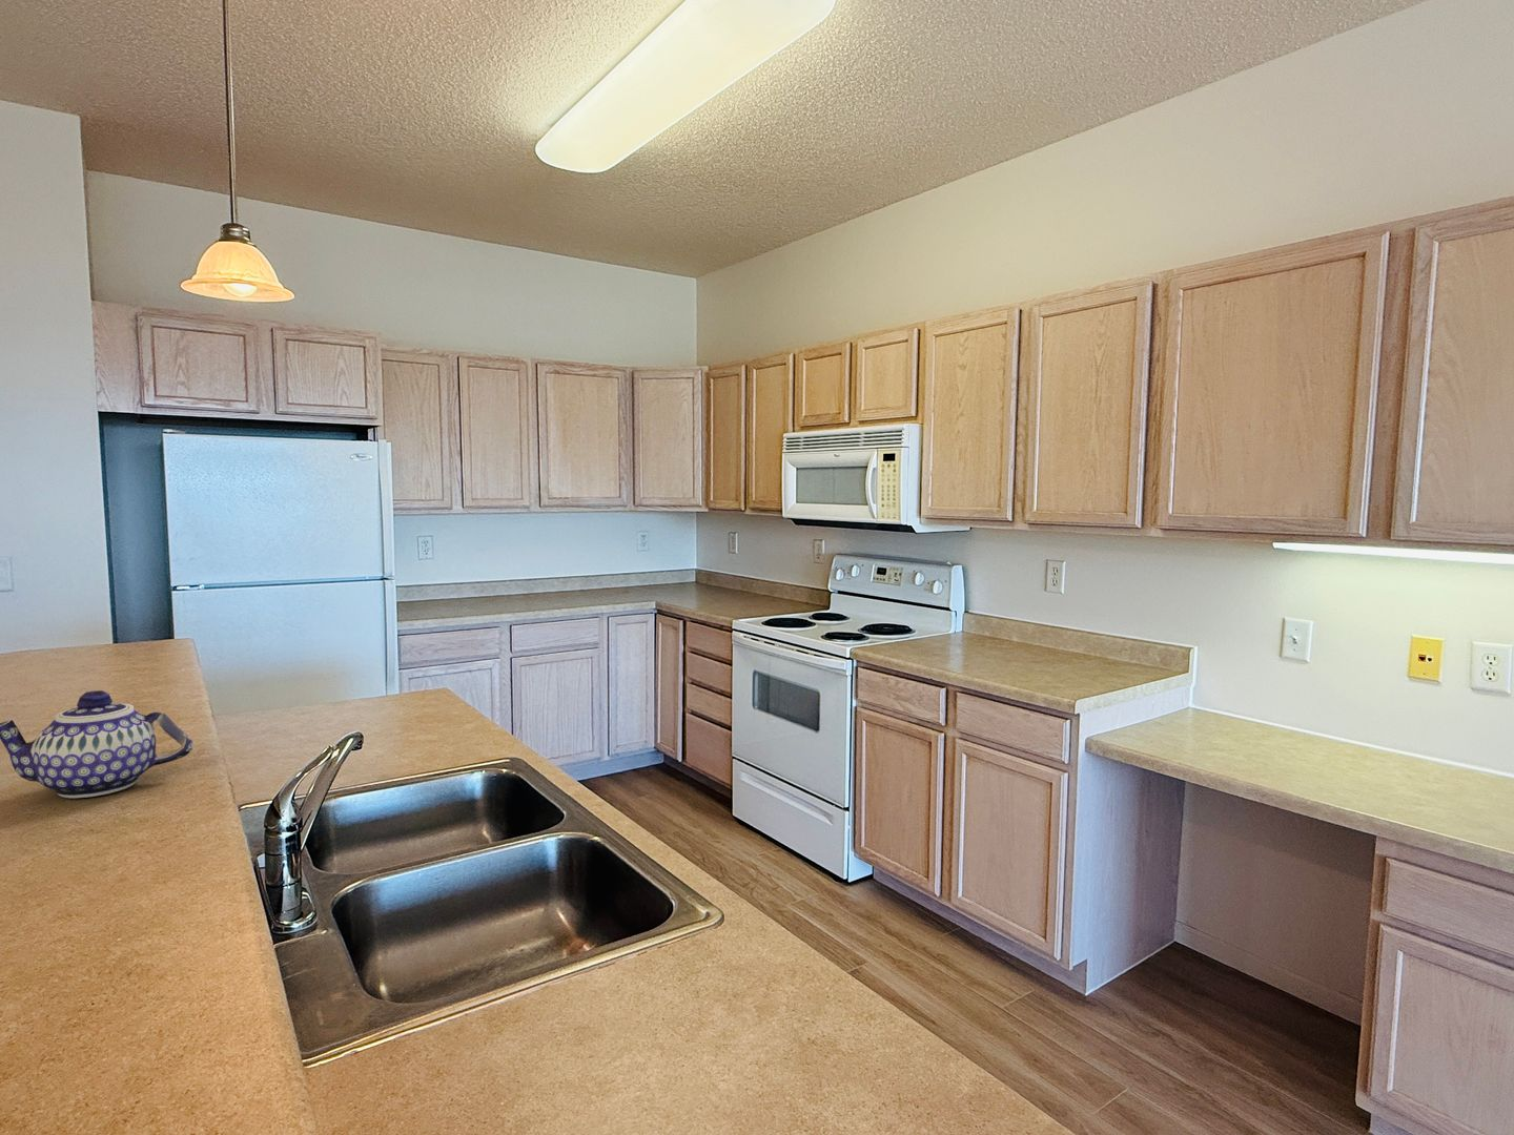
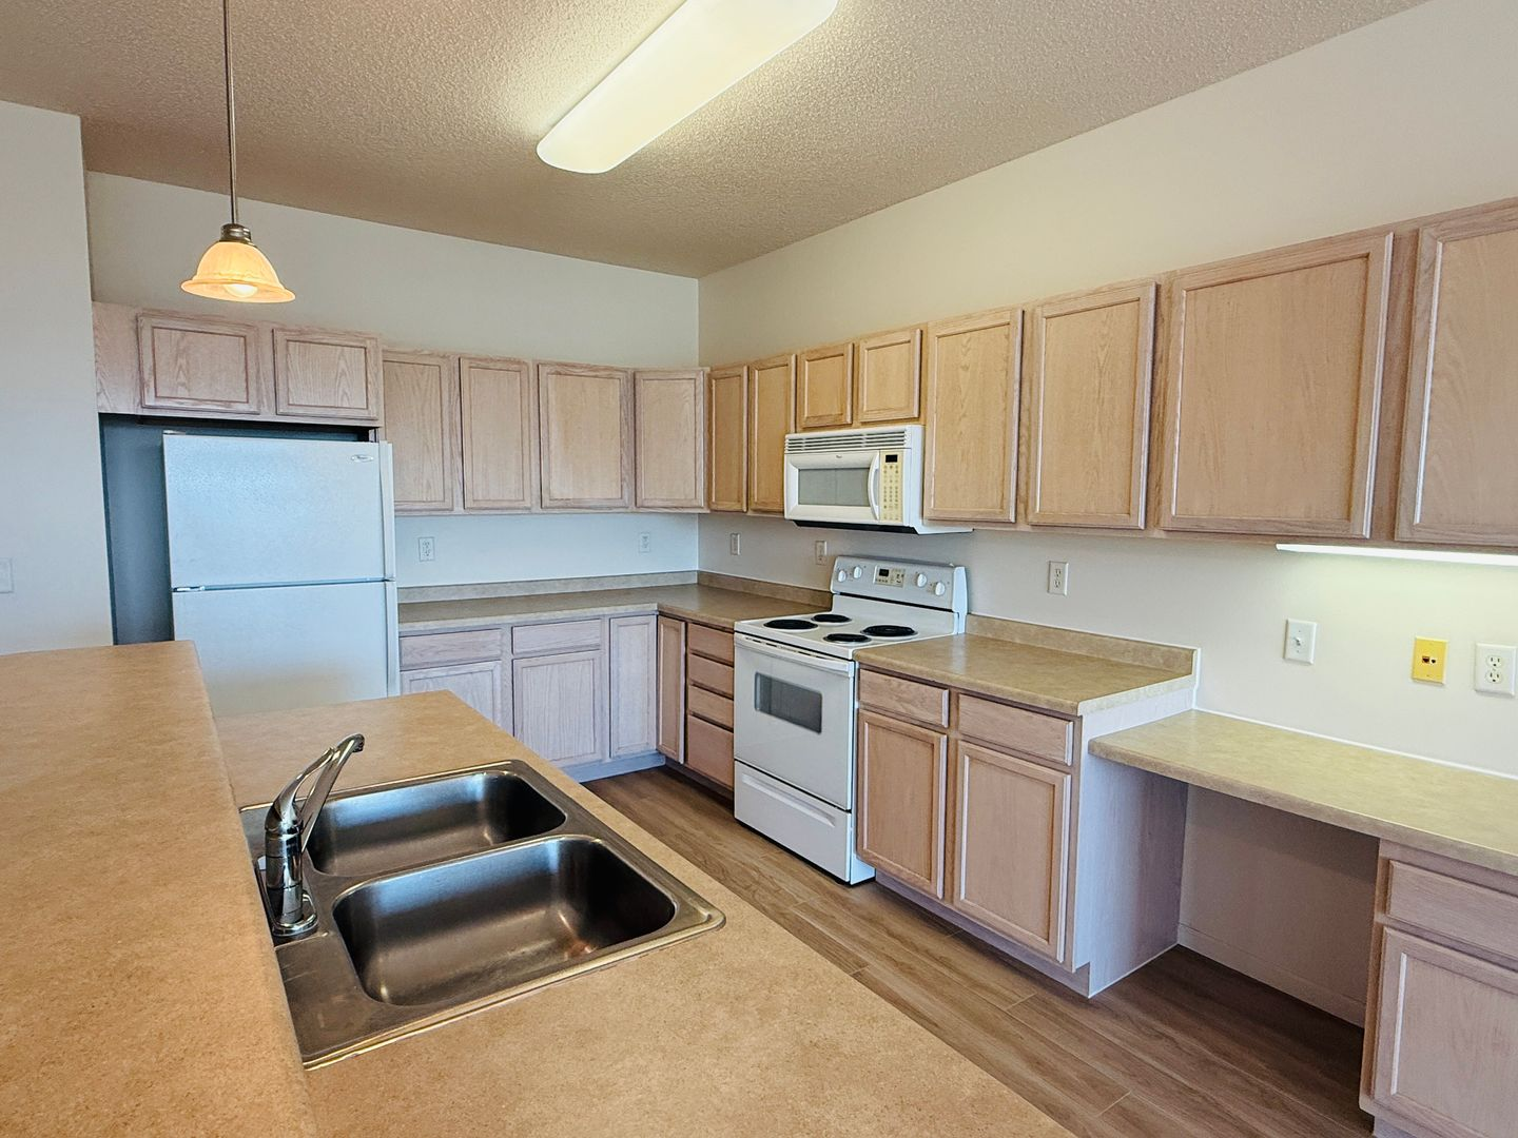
- teapot (93, 739)
